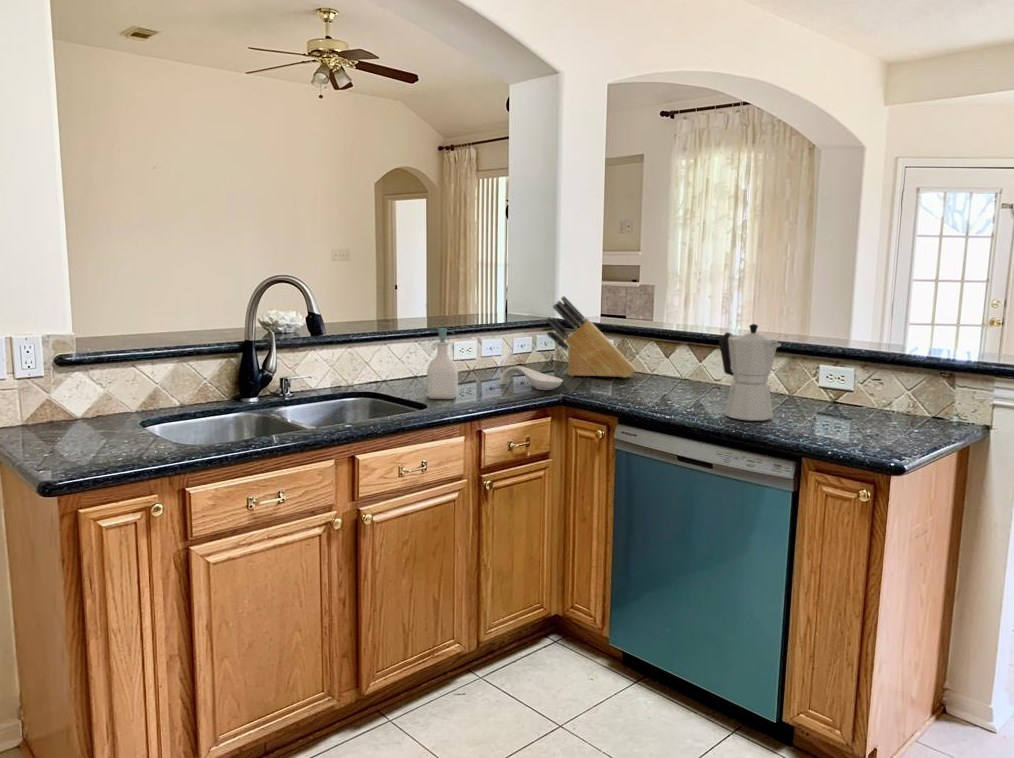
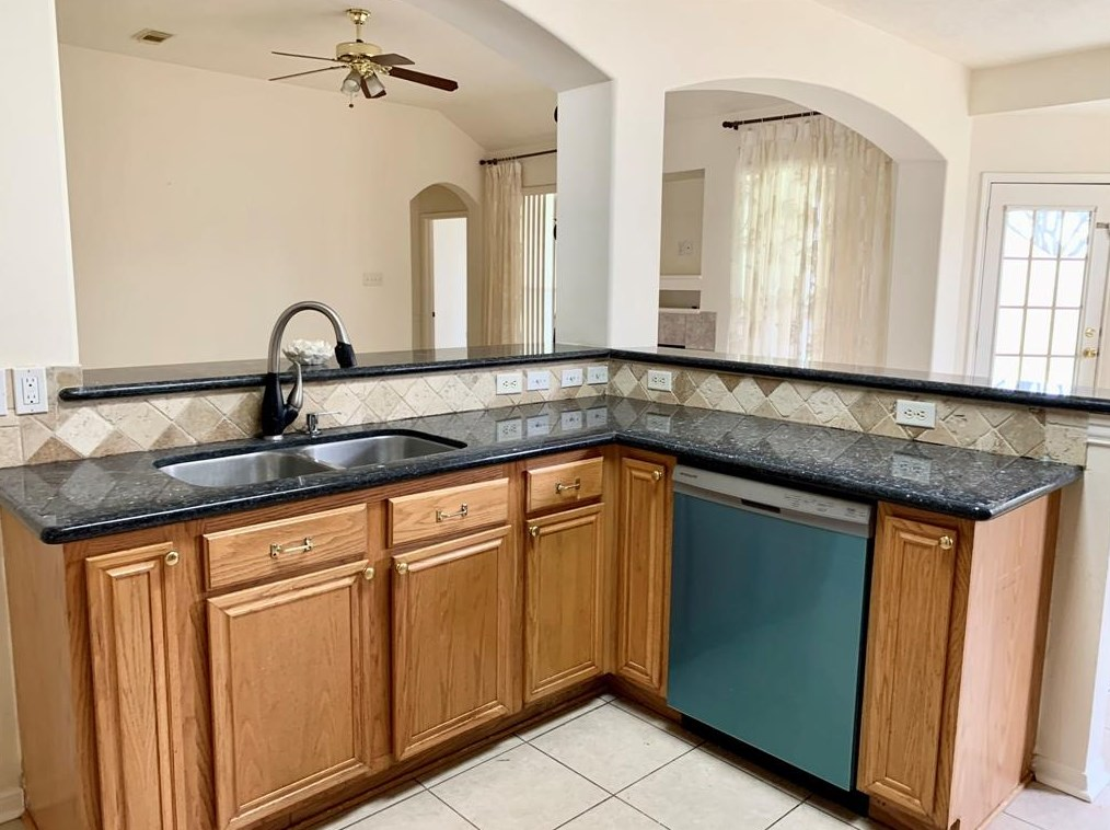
- moka pot (747, 370)
- soap bottle (442, 363)
- knife block (590, 336)
- spoon rest (530, 377)
